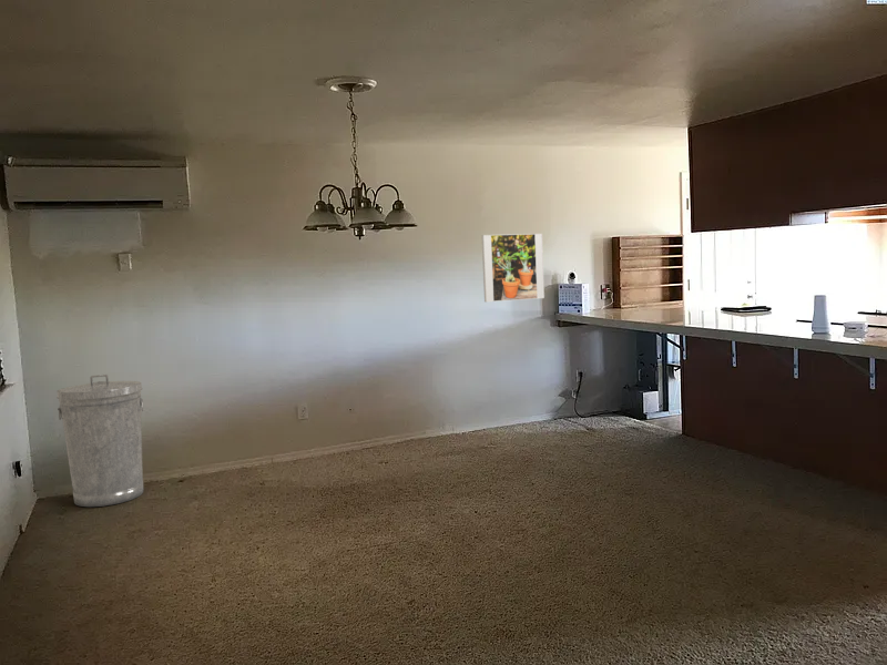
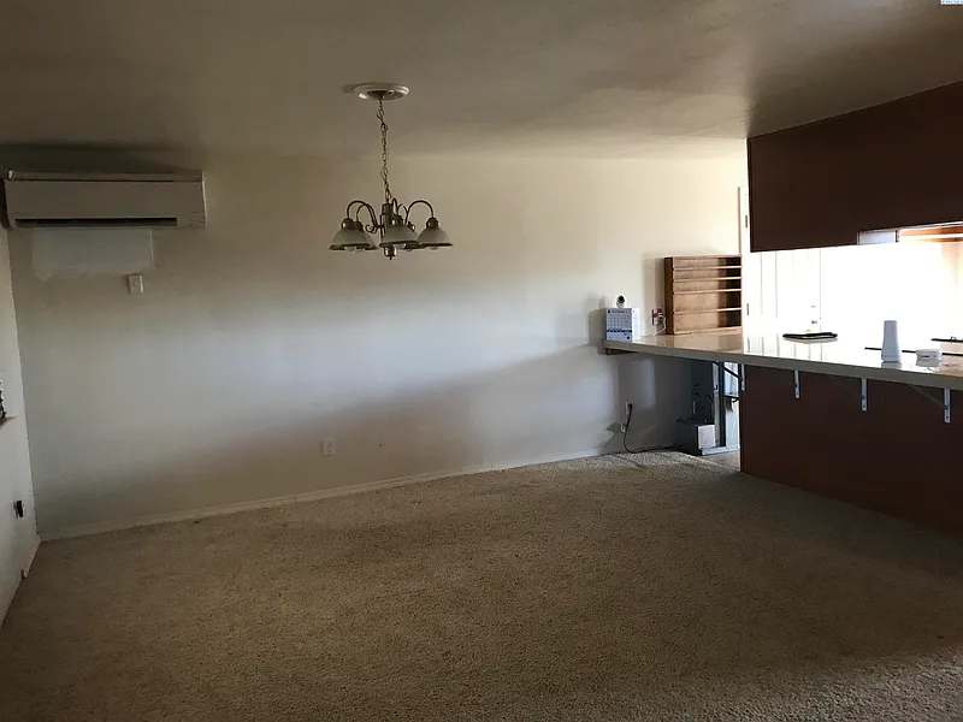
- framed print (513, 267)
- trash can (104, 436)
